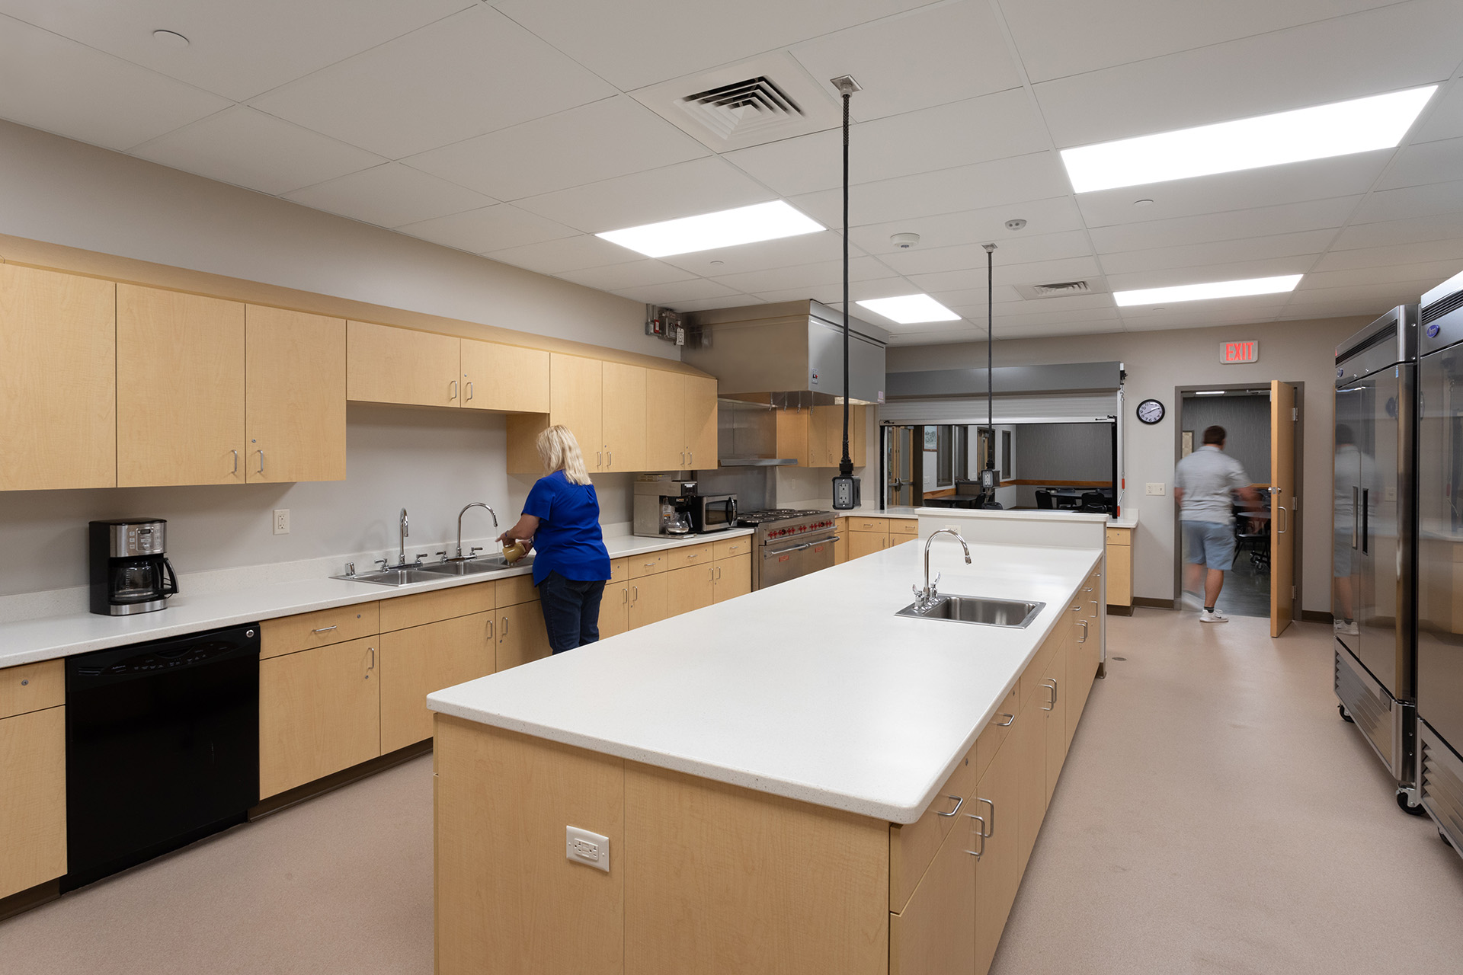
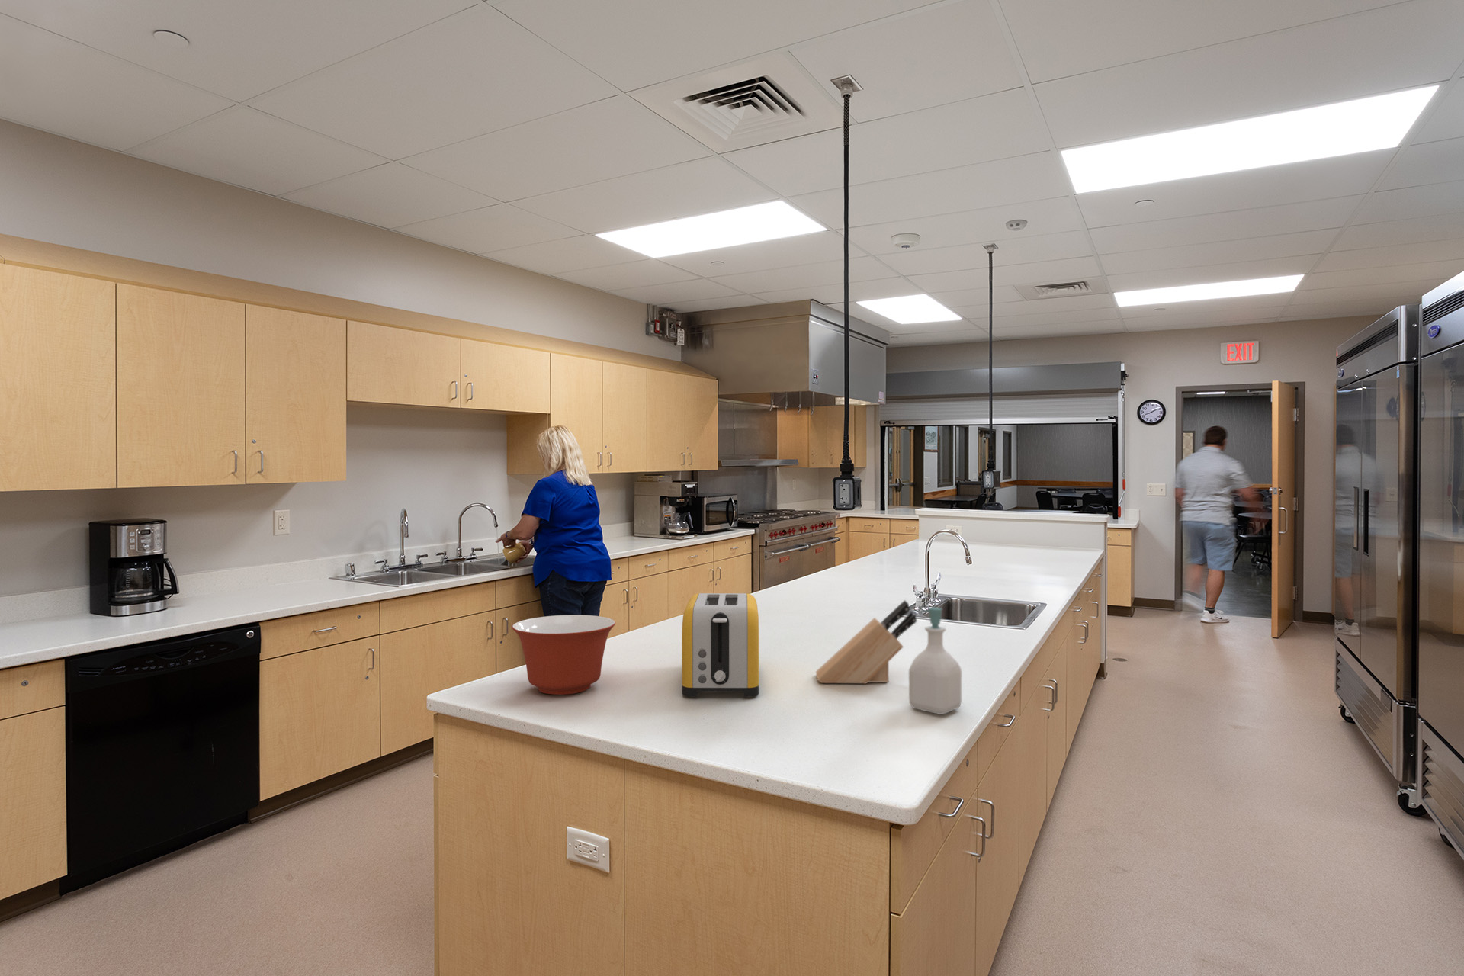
+ toaster (721, 640)
+ knife block (865, 639)
+ mixing bowl (564, 655)
+ soap bottle (935, 658)
